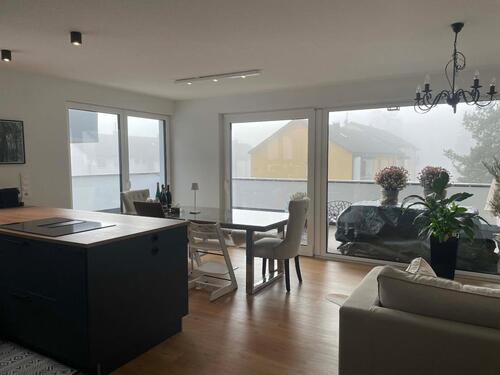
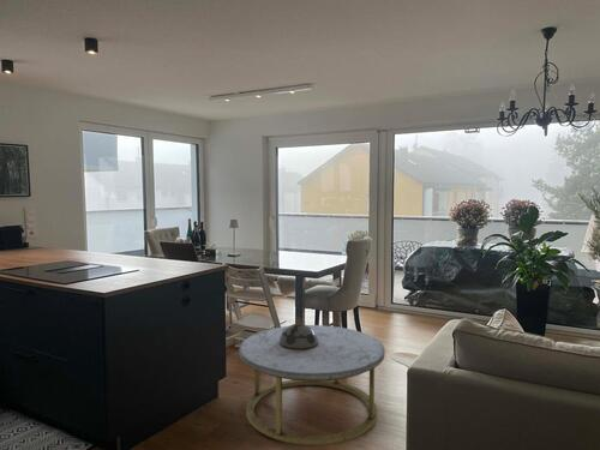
+ coffee table (311, 377)
+ decorative bowl (299, 332)
